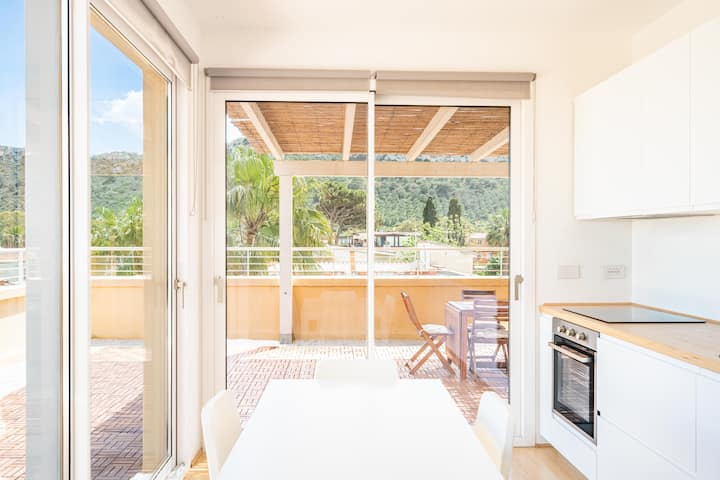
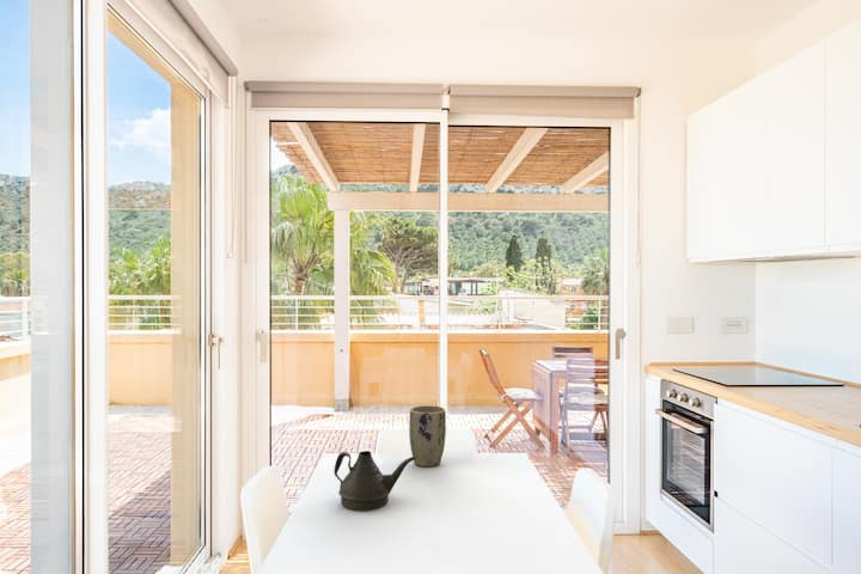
+ plant pot (427, 435)
+ teapot (374, 477)
